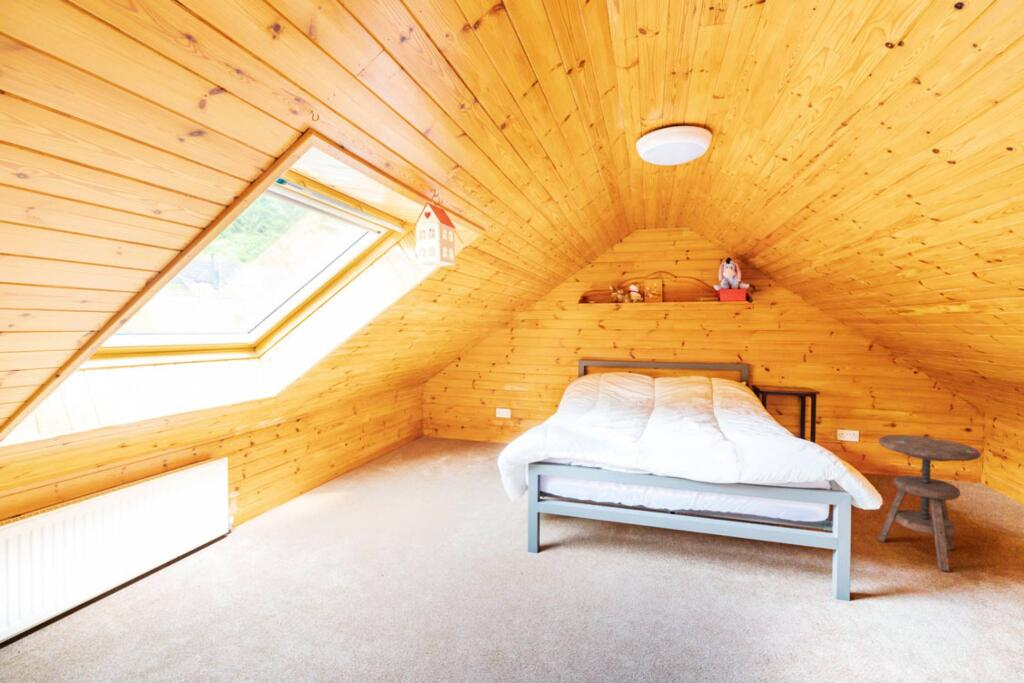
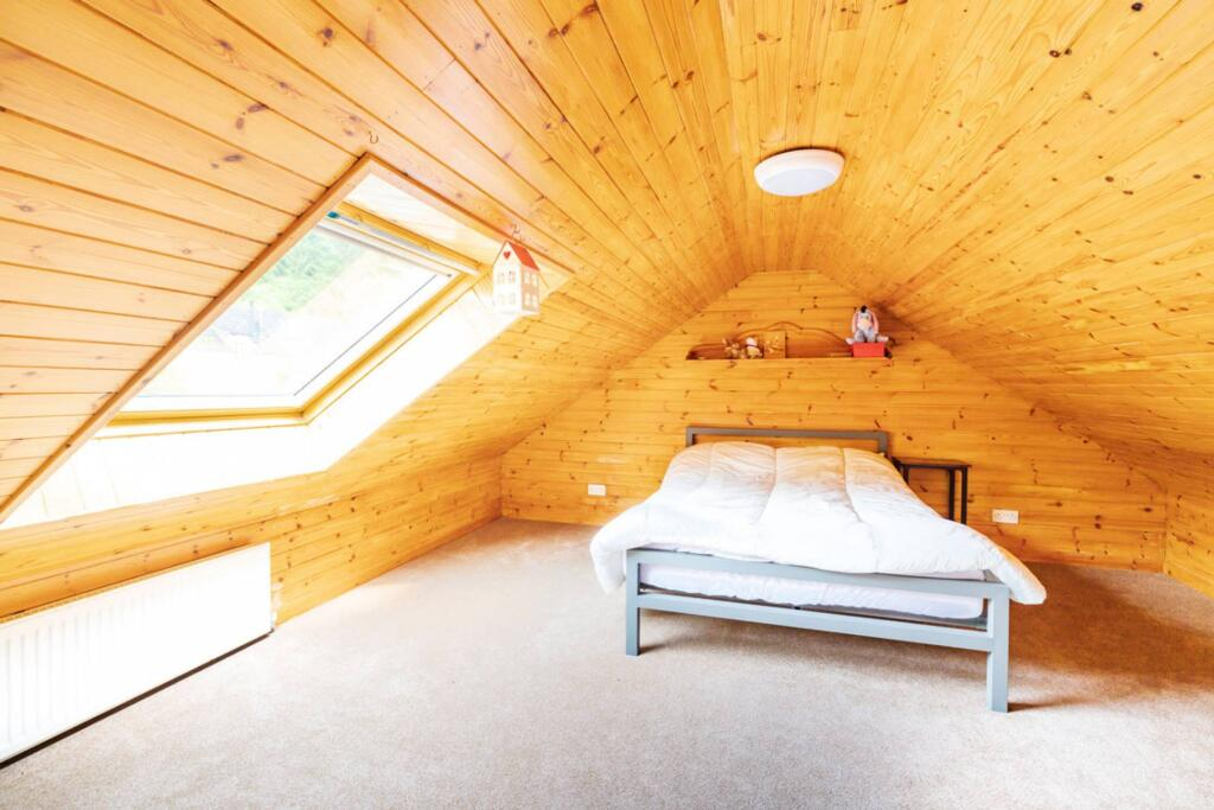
- side table (925, 497)
